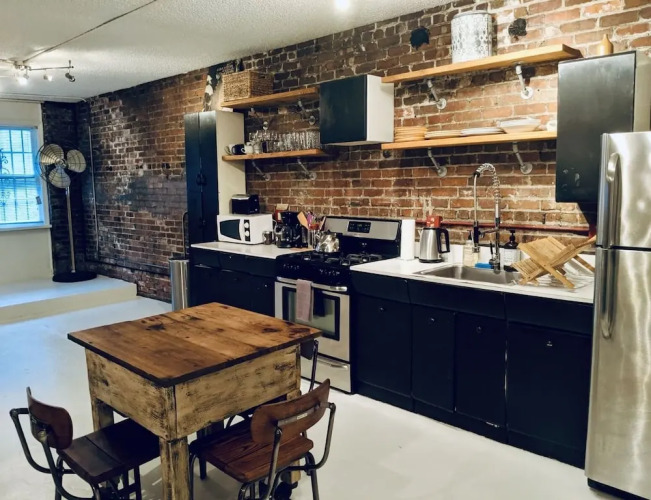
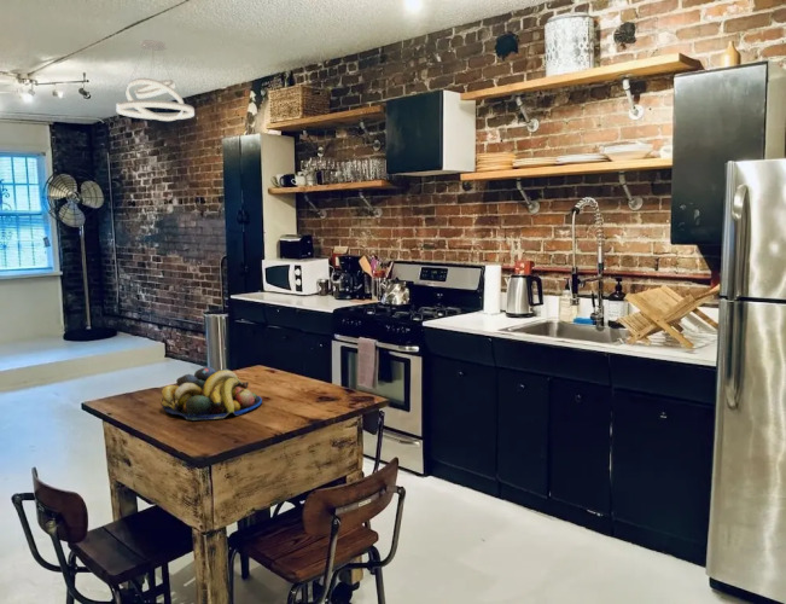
+ fruit bowl (212, 388)
+ pendant light (155, 80)
